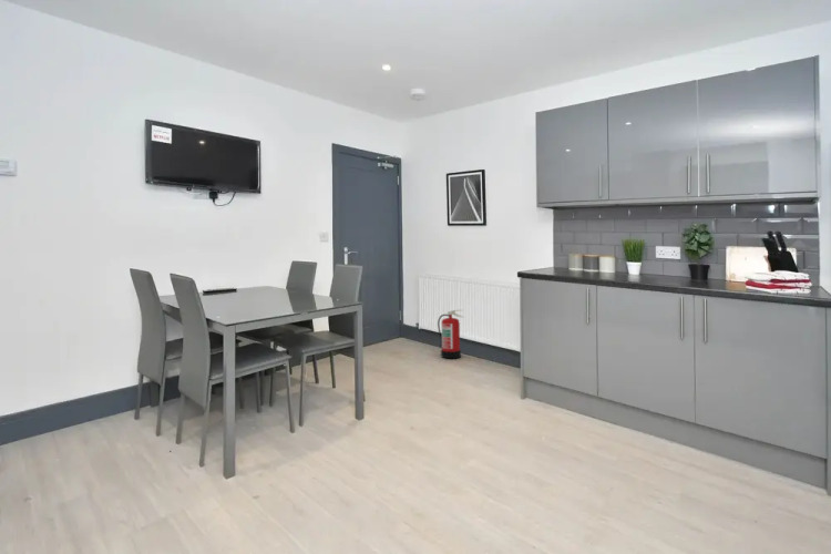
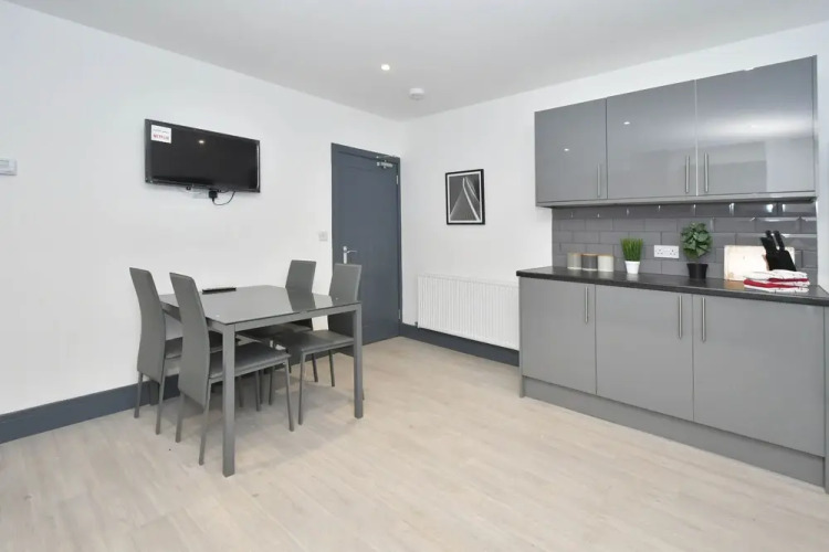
- fire extinguisher (450, 332)
